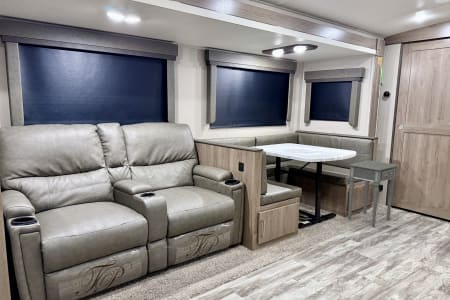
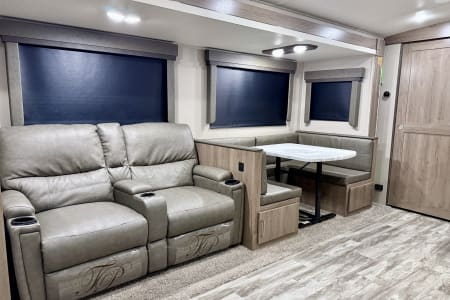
- side table (374, 192)
